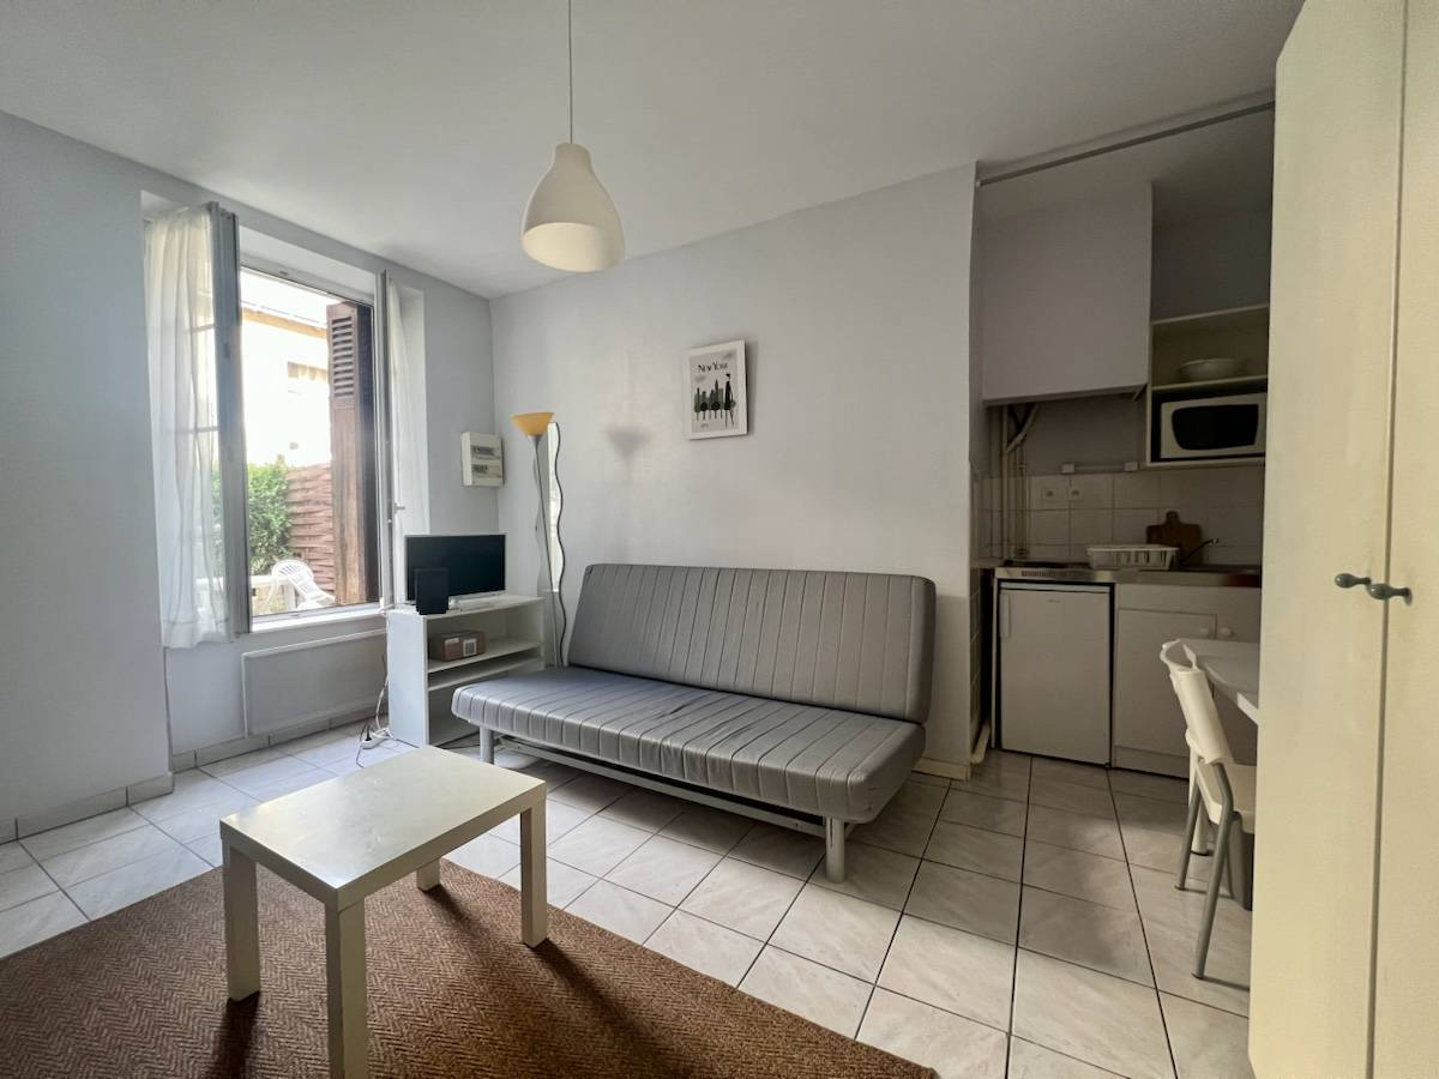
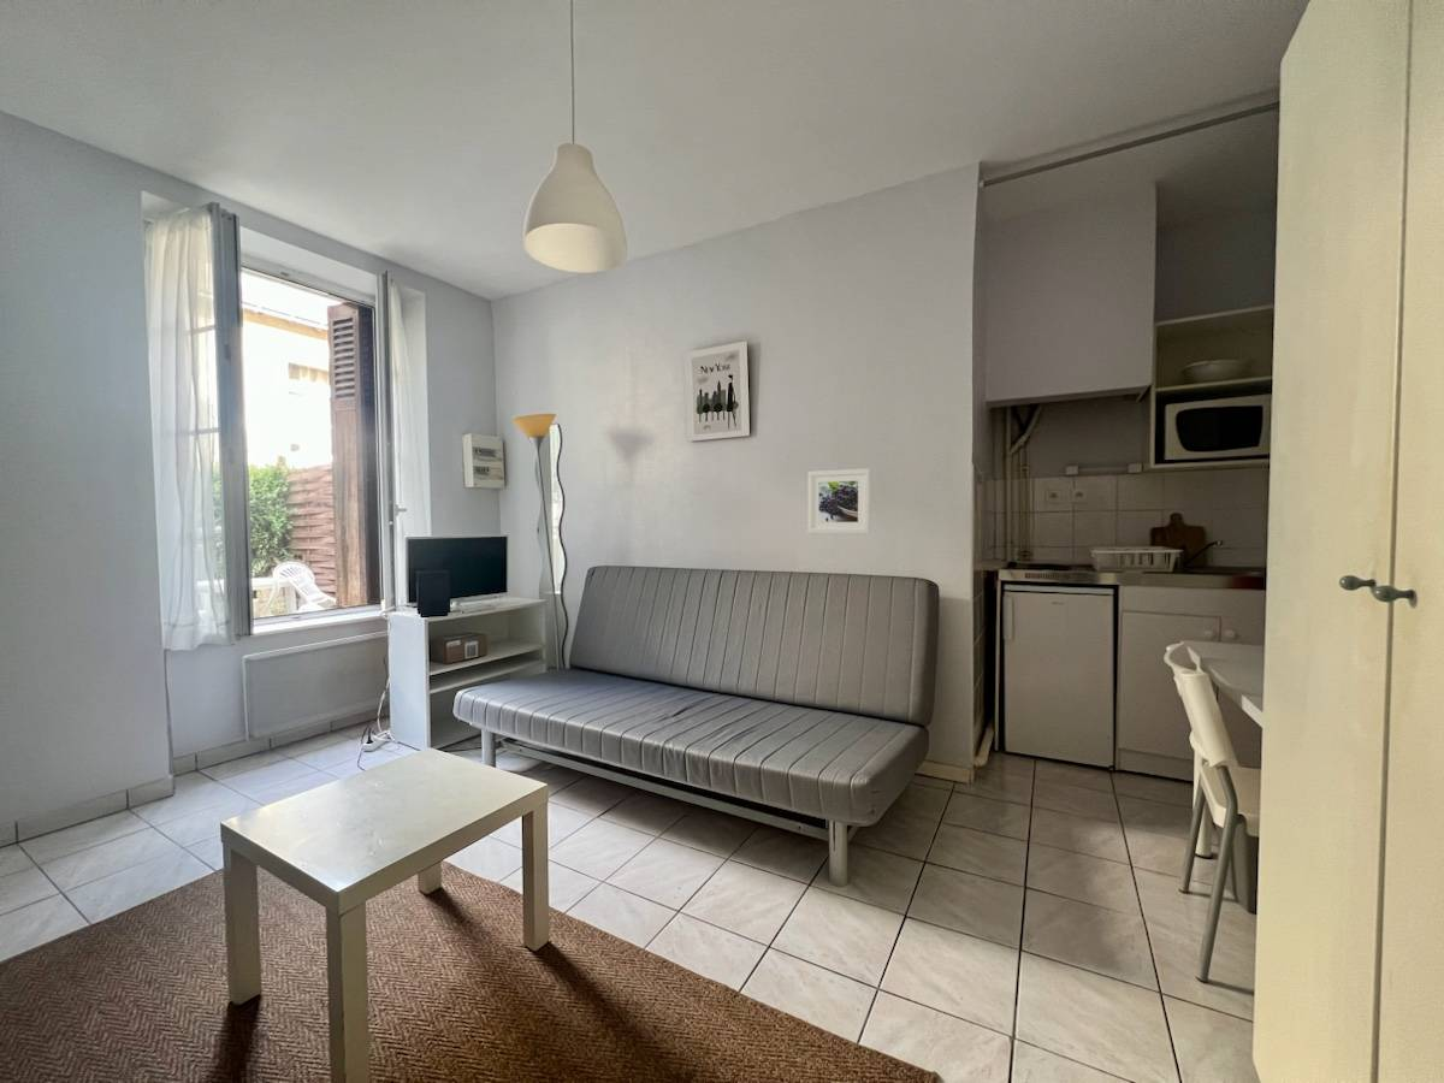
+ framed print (838, 502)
